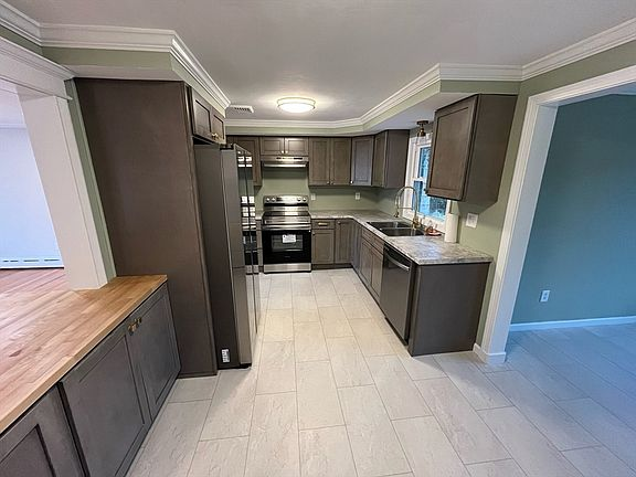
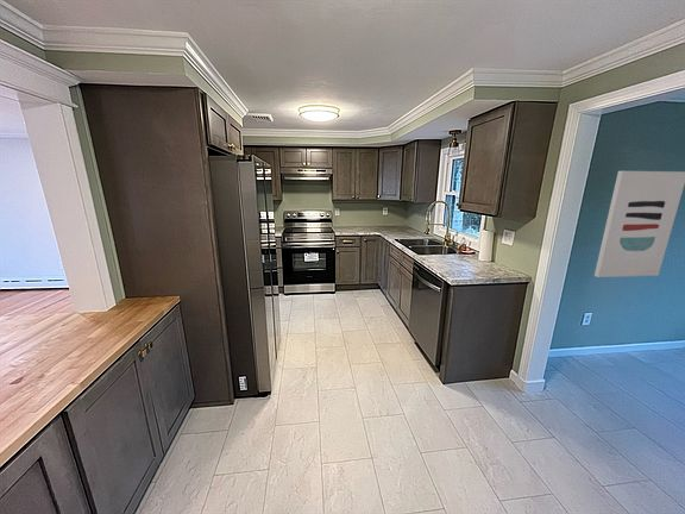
+ wall art (639, 225)
